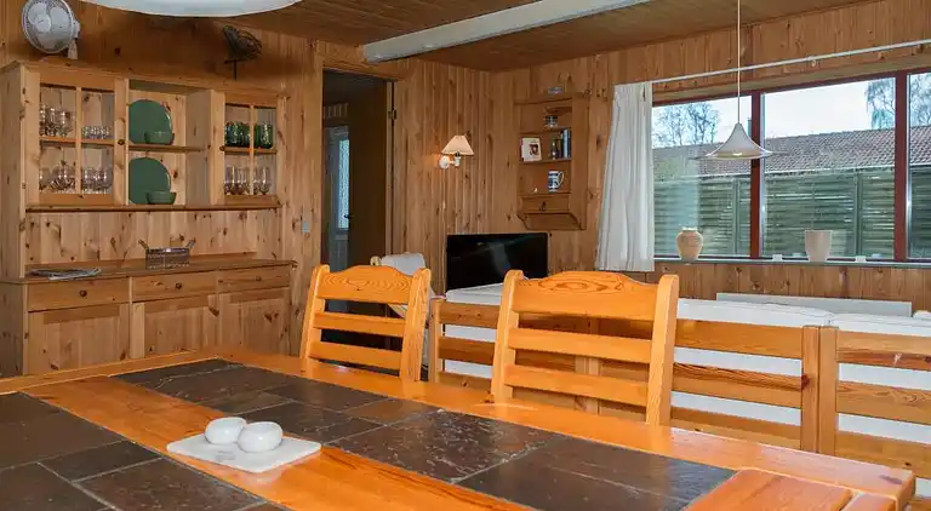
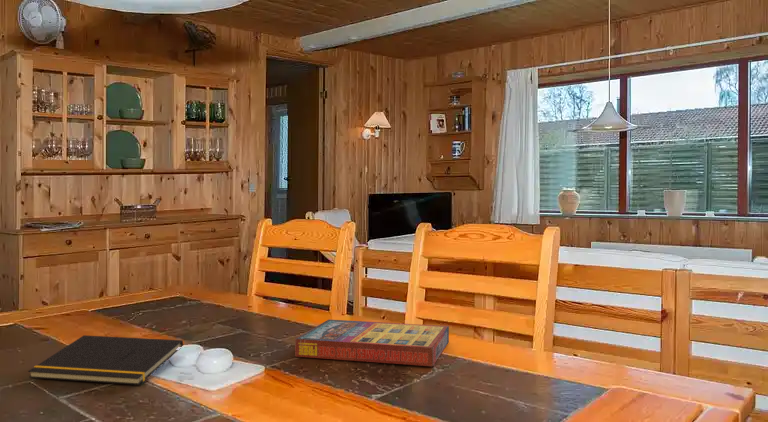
+ notepad (109, 358)
+ game compilation box (375, 340)
